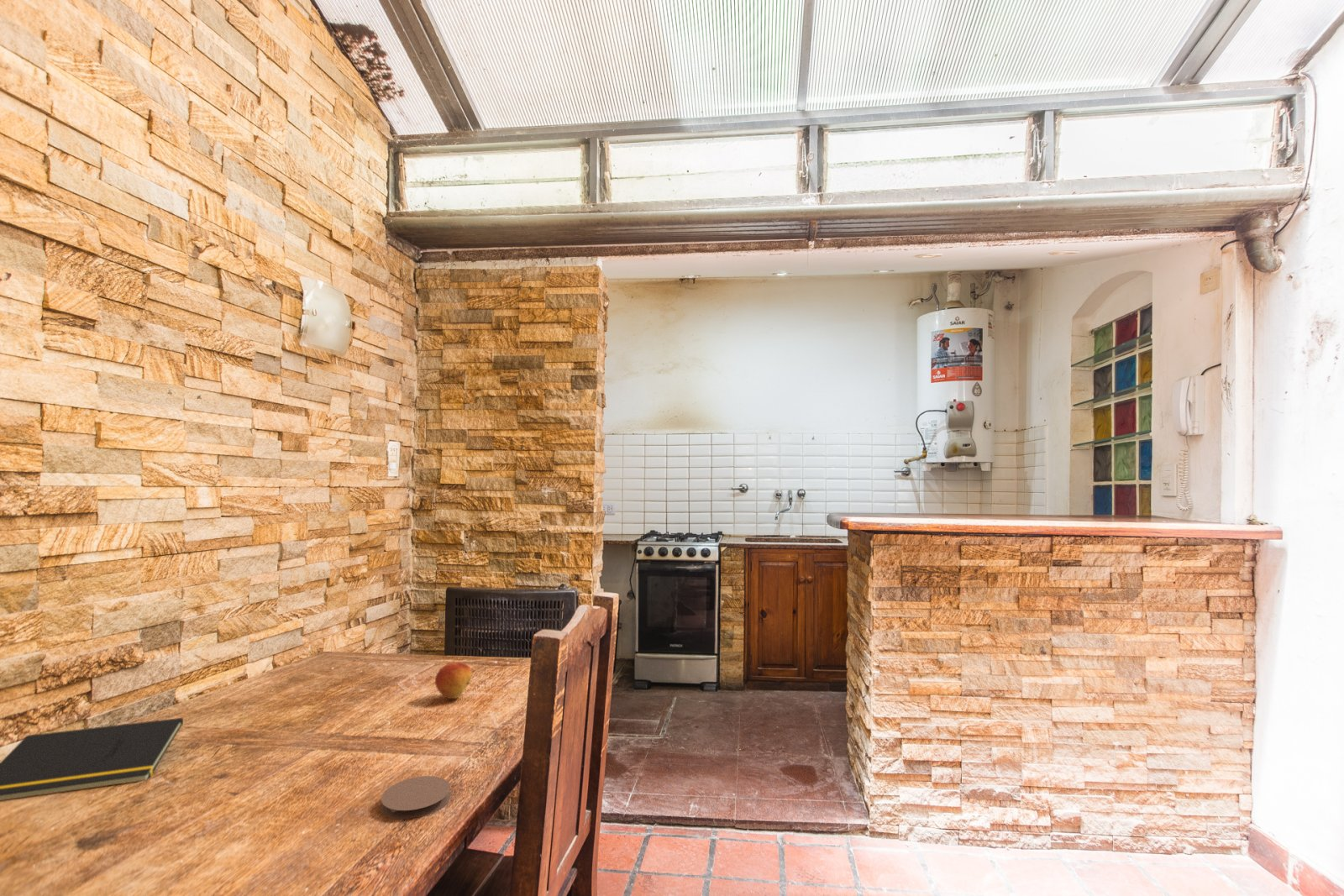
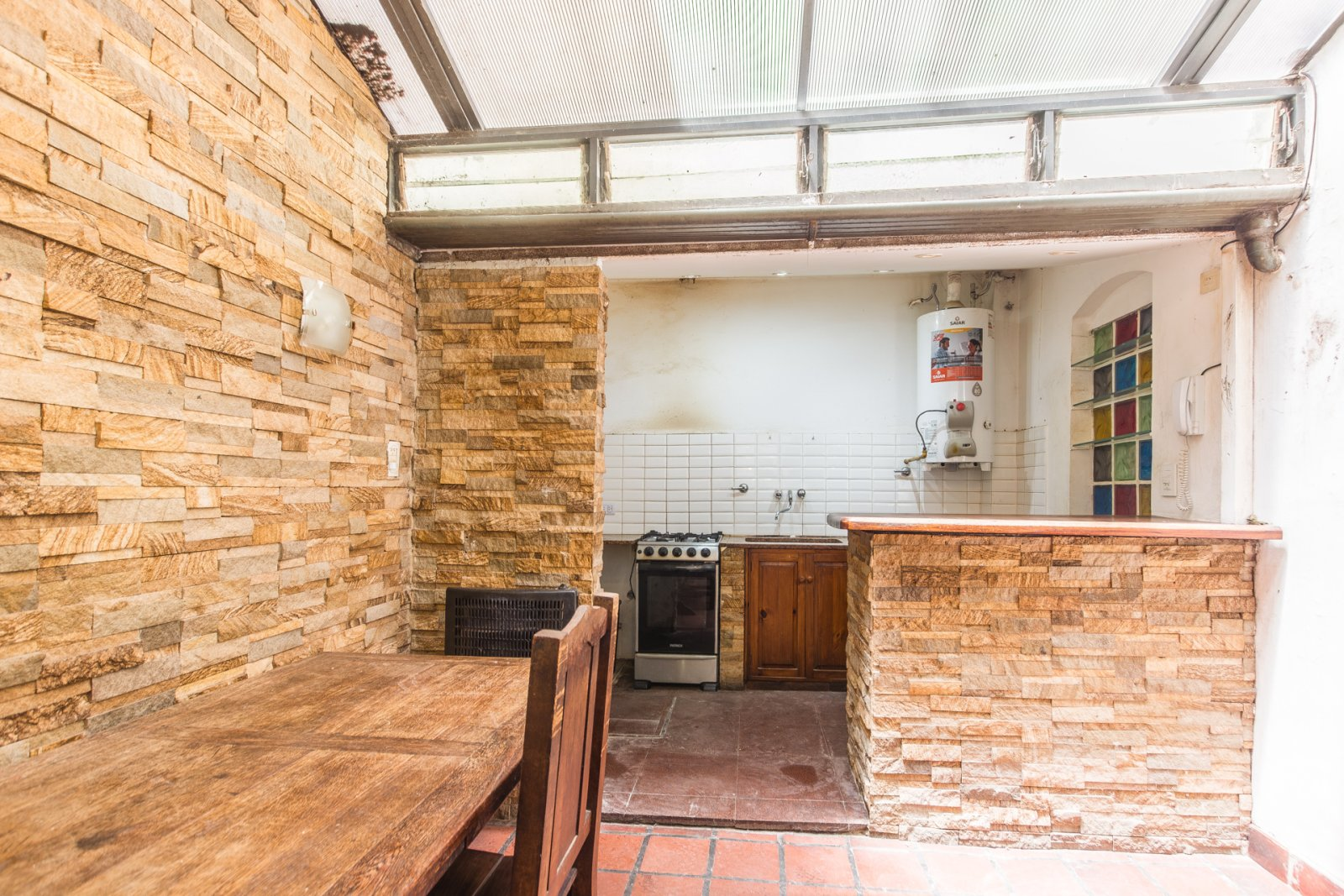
- coaster (416, 796)
- fruit (453, 680)
- notepad (85, 757)
